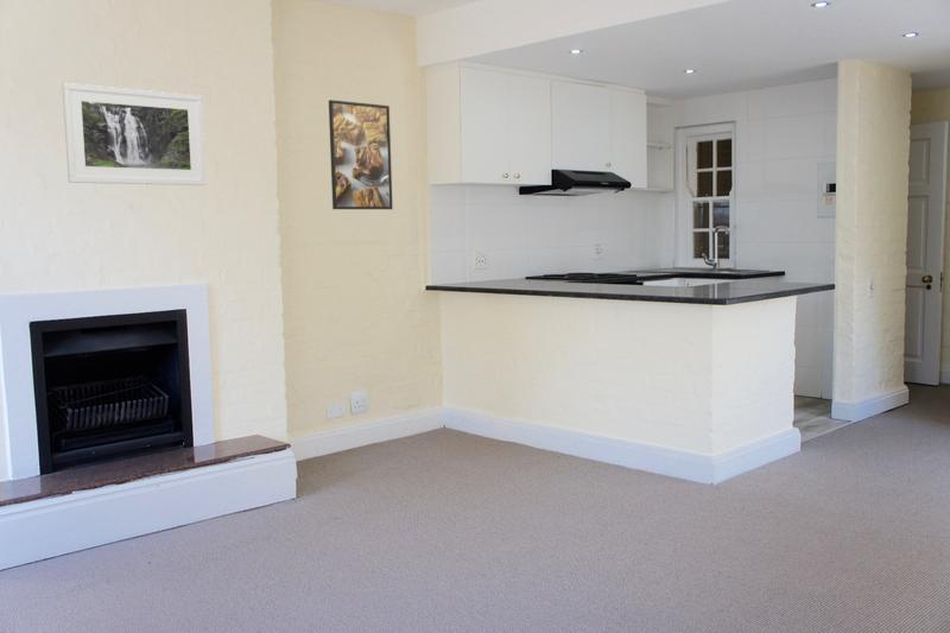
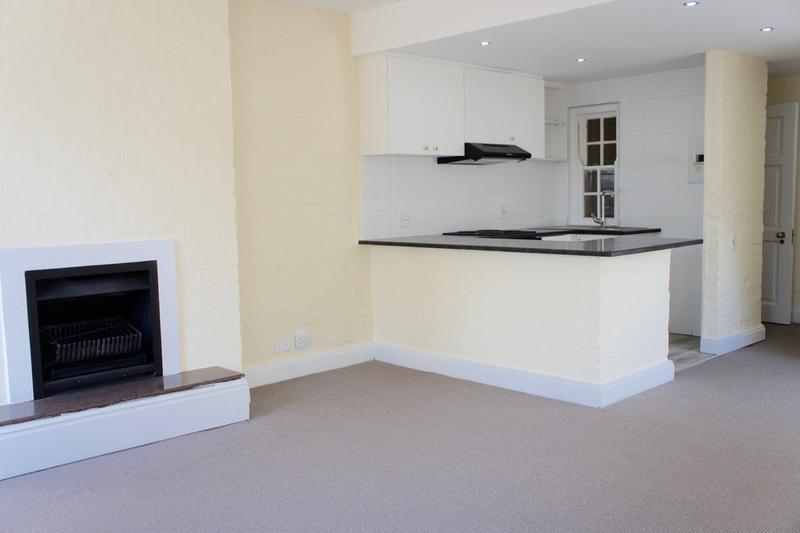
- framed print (361, 156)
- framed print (138, 137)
